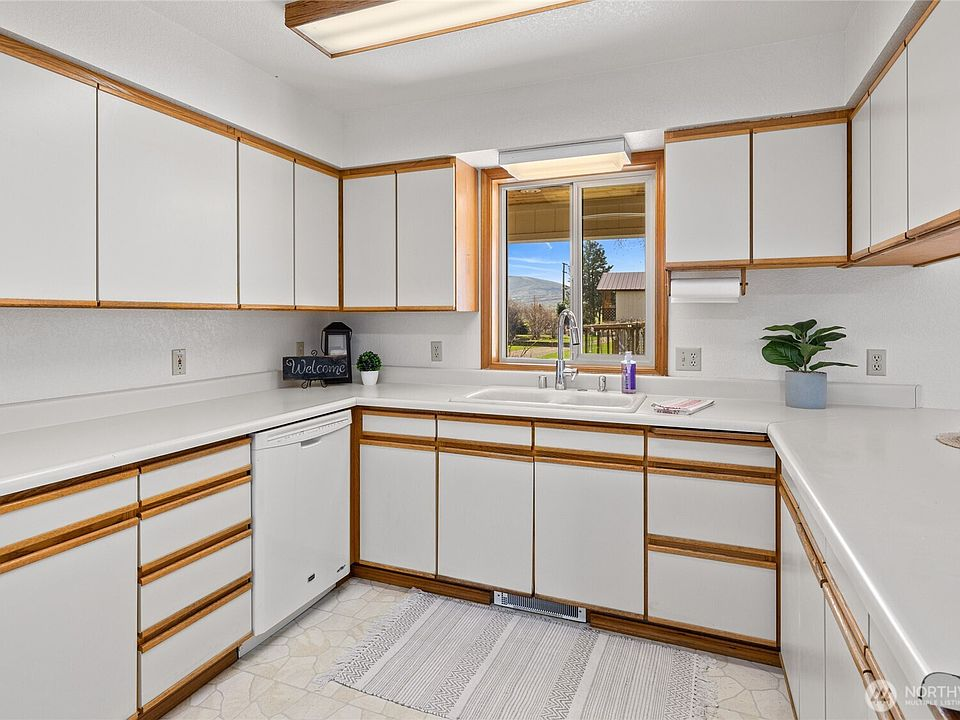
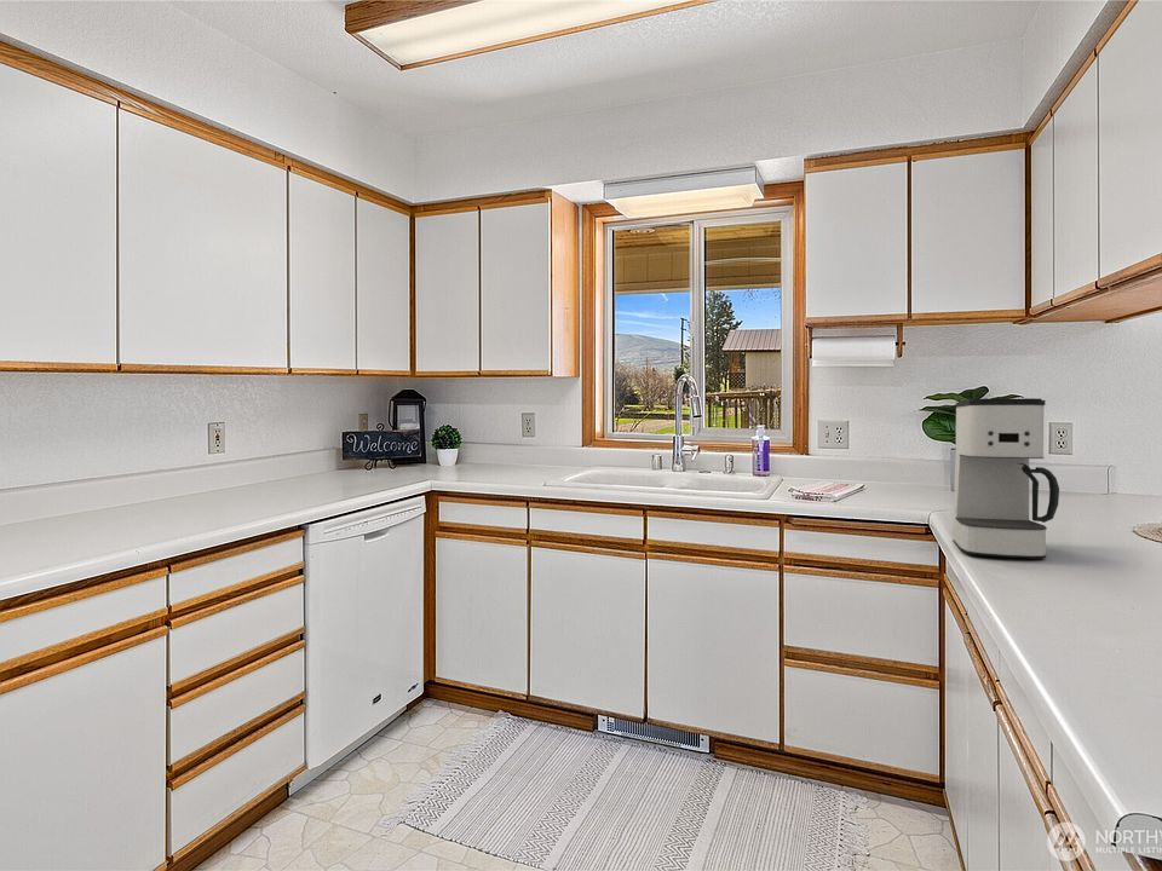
+ coffee maker (1006, 474)
